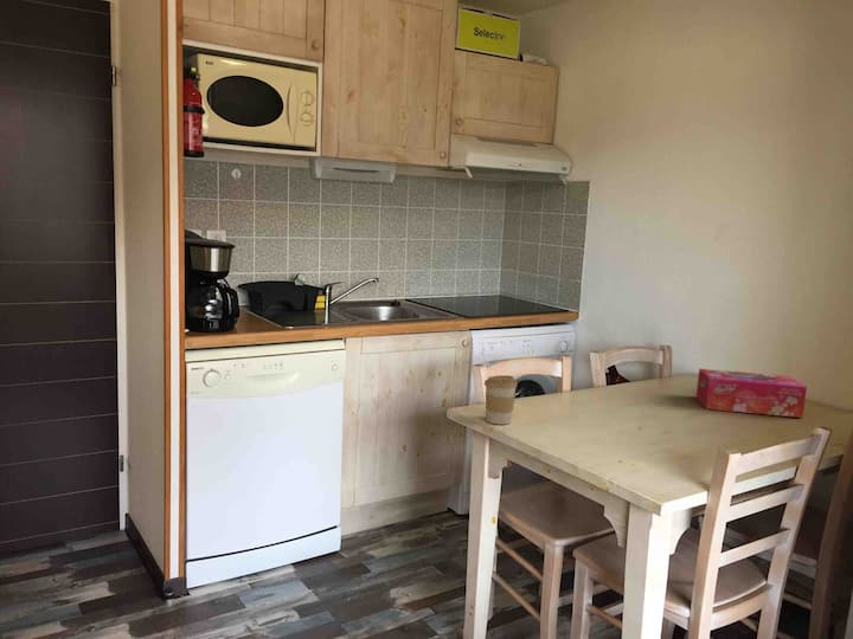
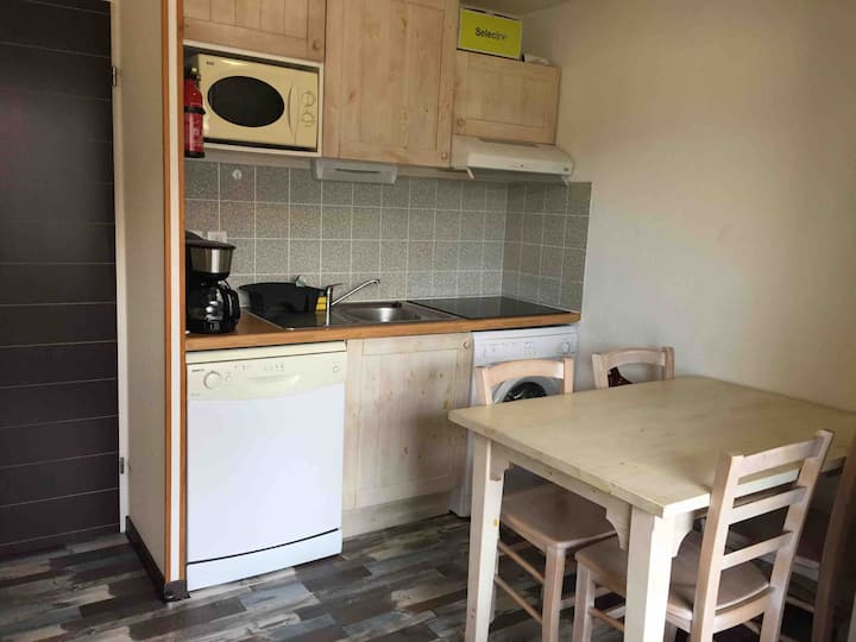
- coffee cup (499, 398)
- tissue box (749, 392)
